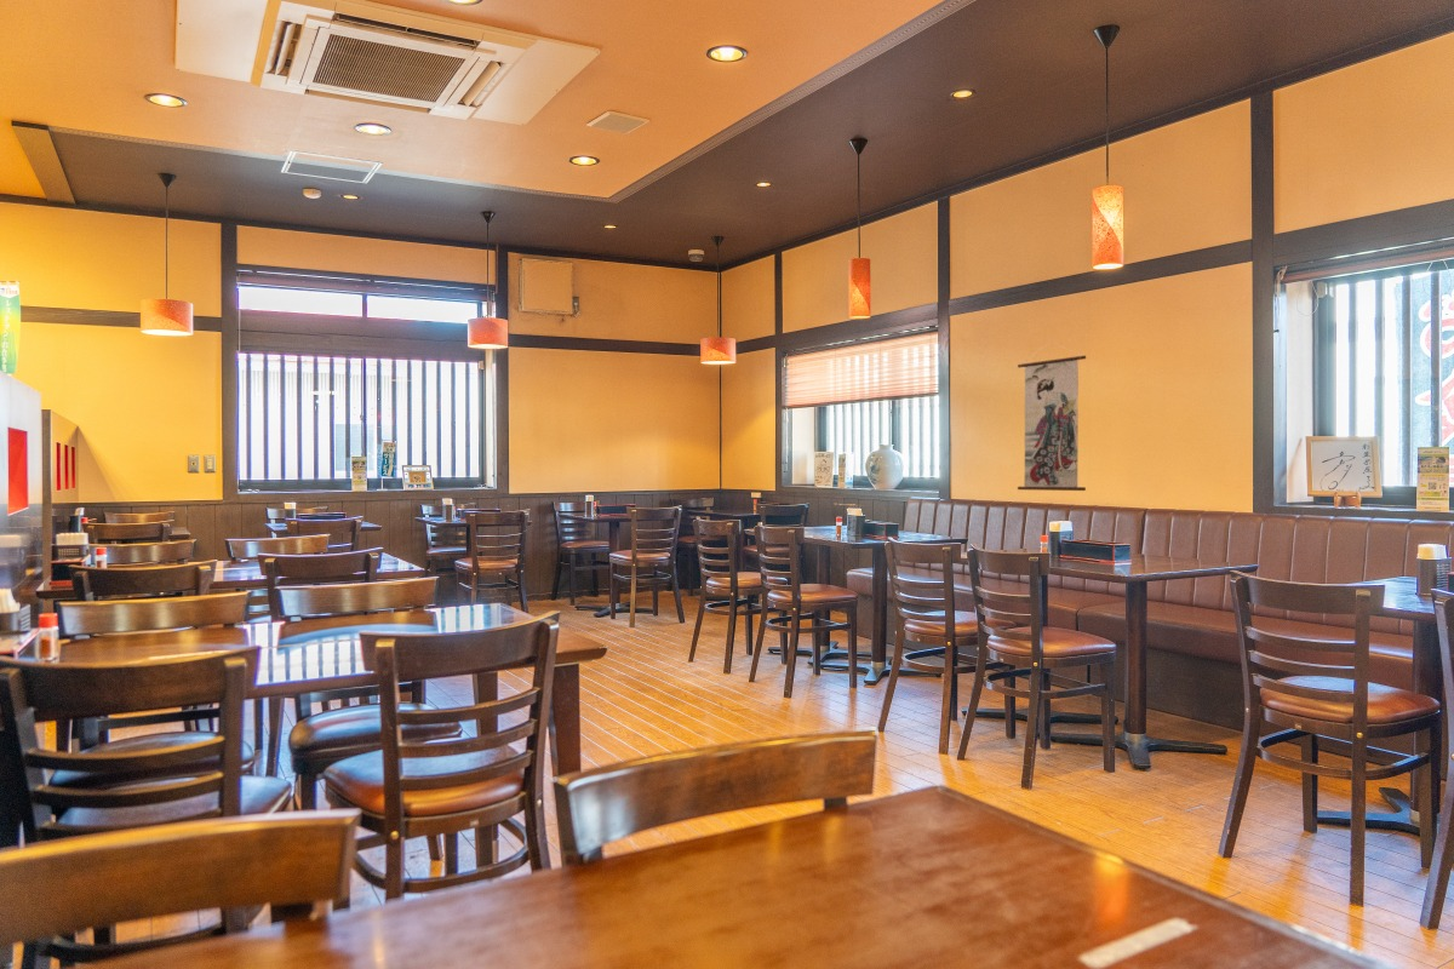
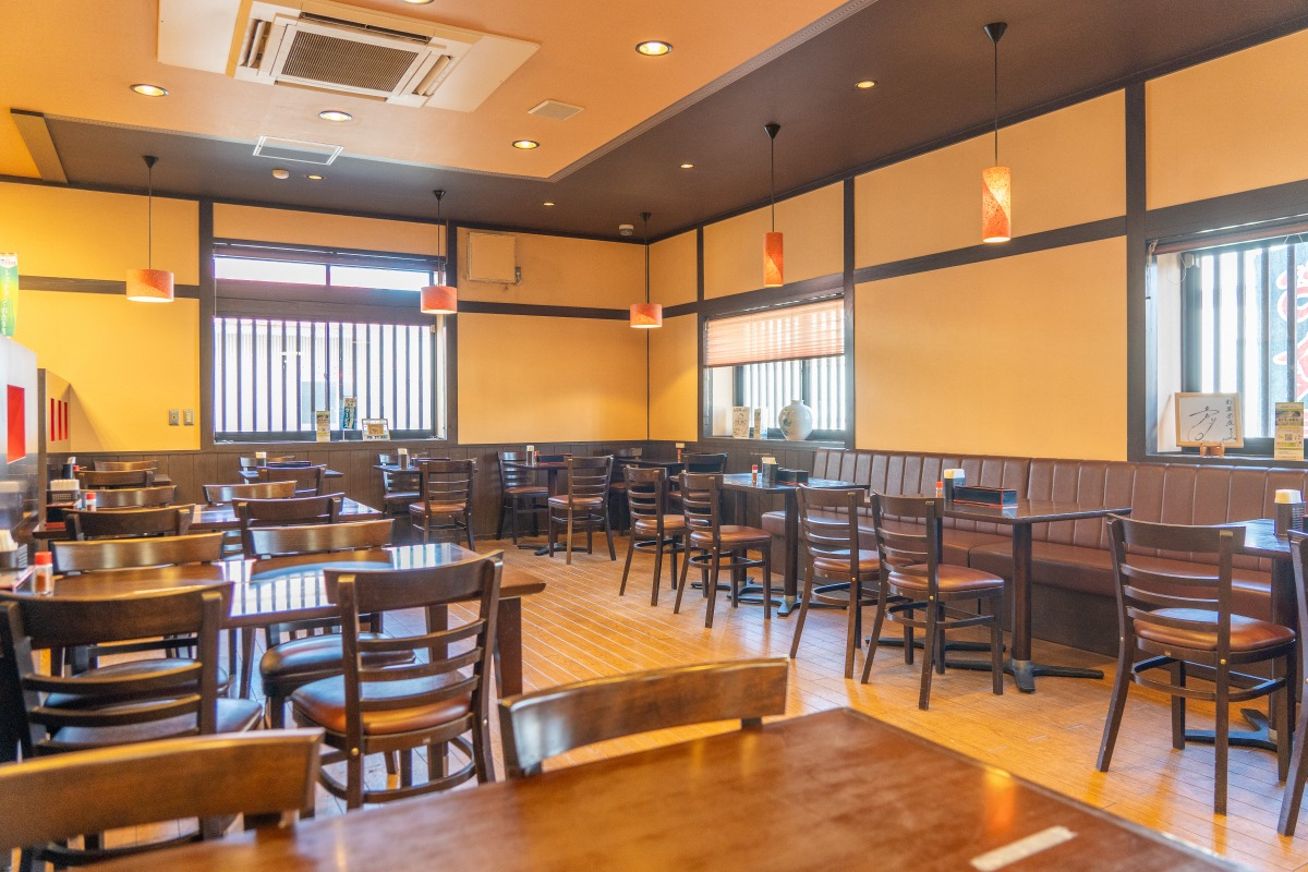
- wall scroll (1049, 415)
